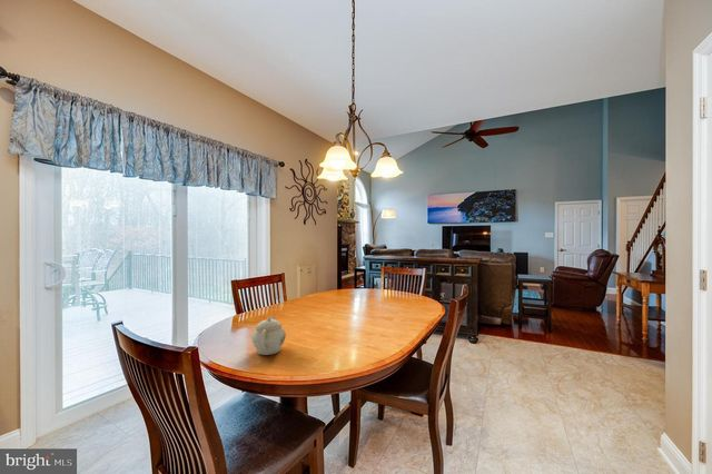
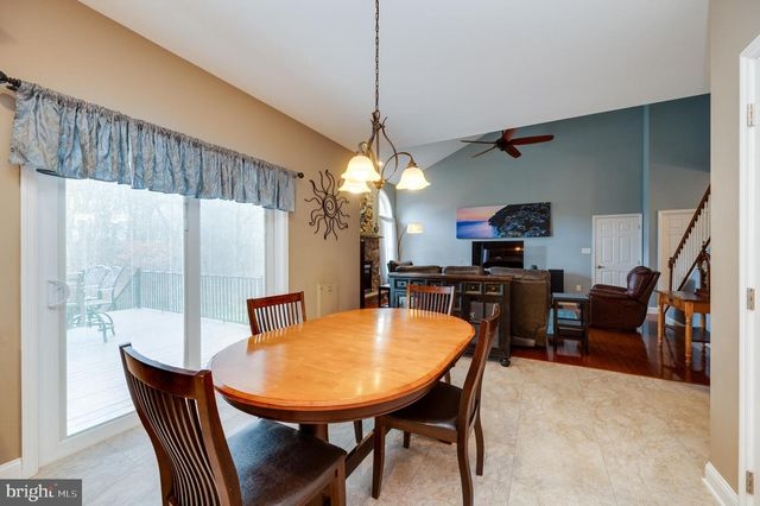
- teapot (268, 334)
